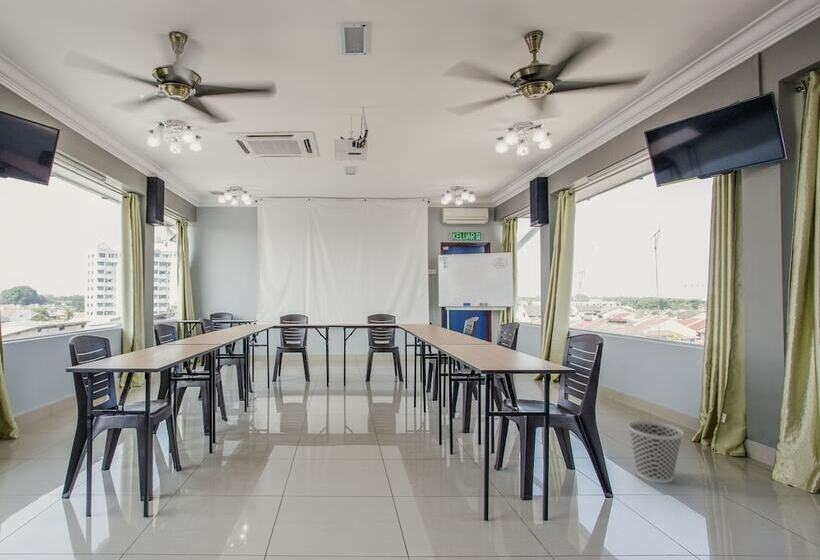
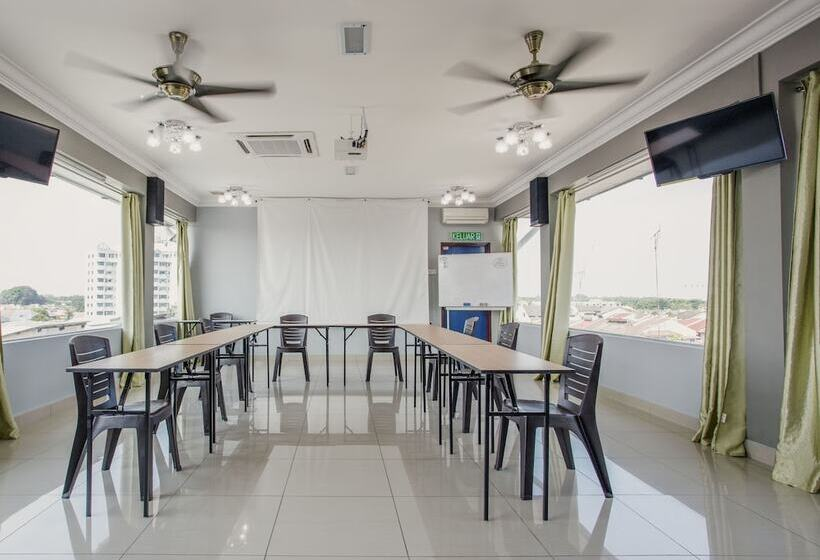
- wastebasket (654, 452)
